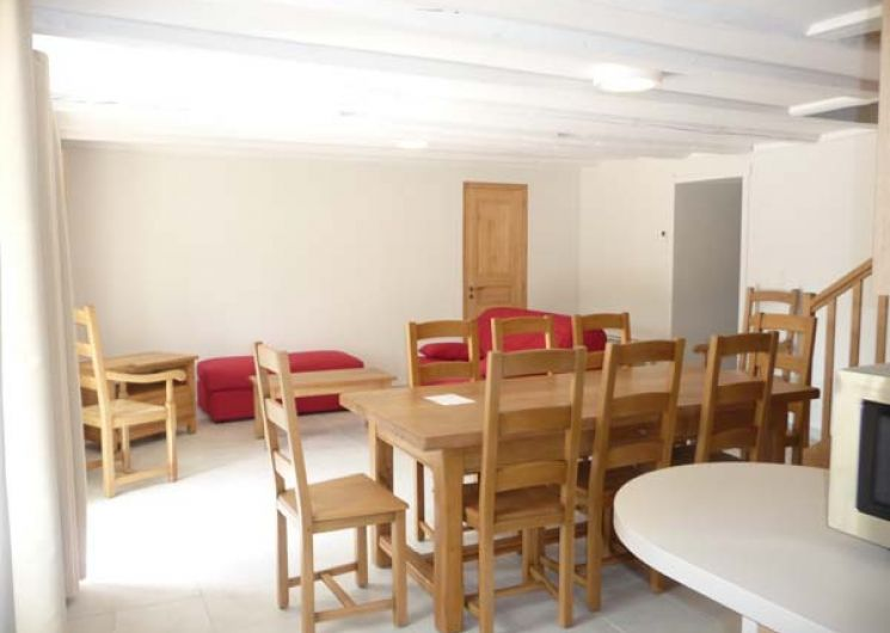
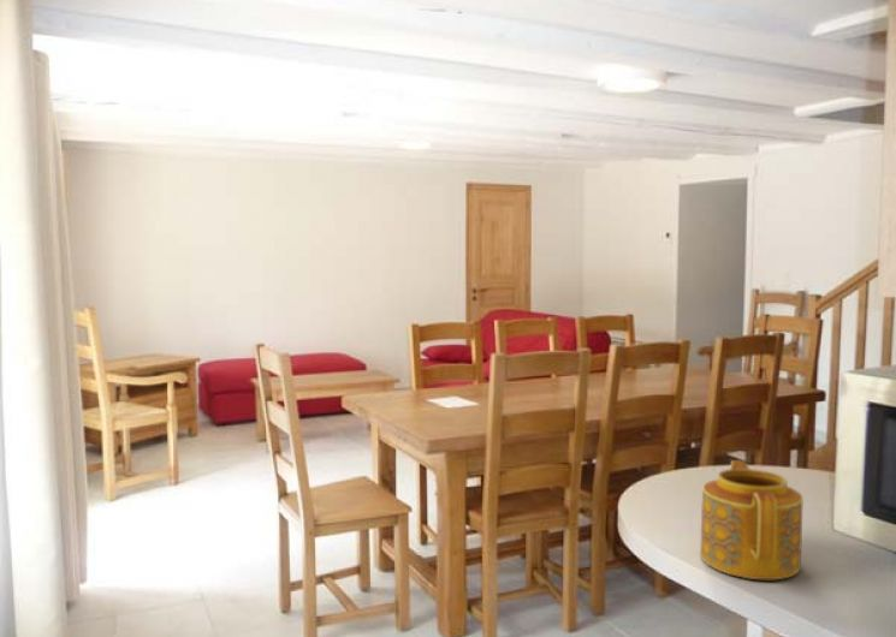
+ teapot (749, 517)
